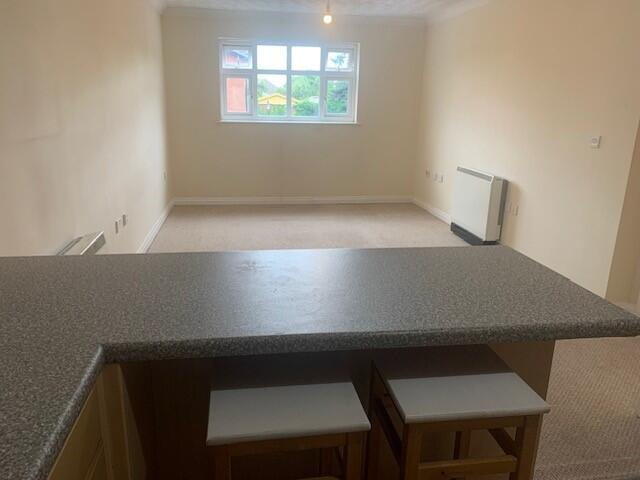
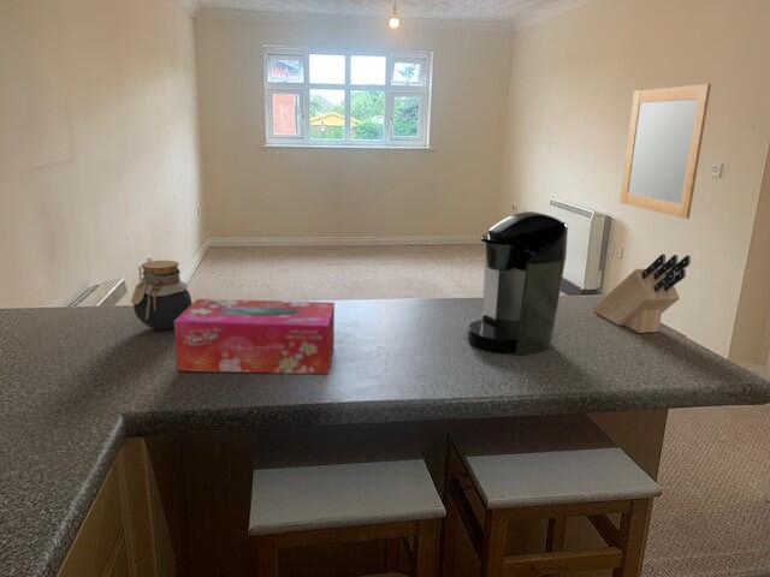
+ tissue box (260, 334)
+ coffee maker (508, 272)
+ home mirror (659, 150)
+ knife block (640, 286)
+ jar (159, 296)
